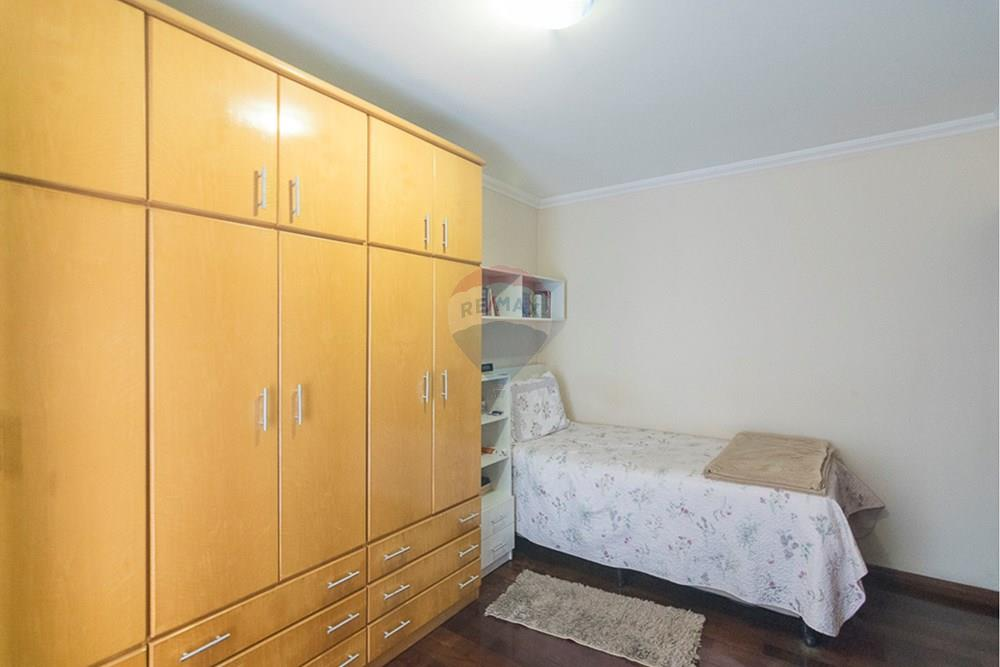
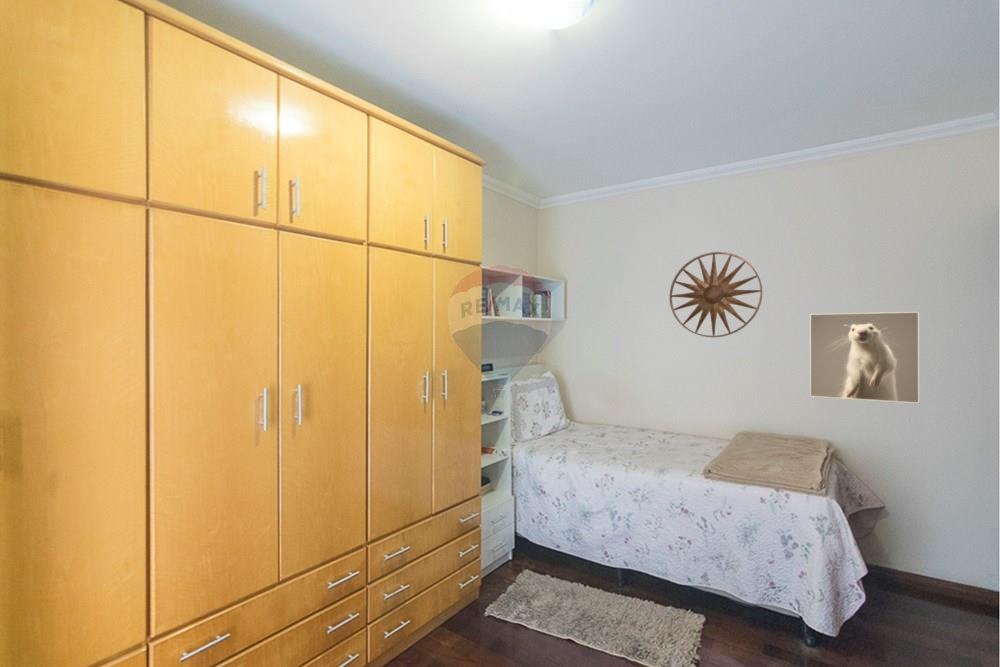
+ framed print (861, 356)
+ wall art (713, 294)
